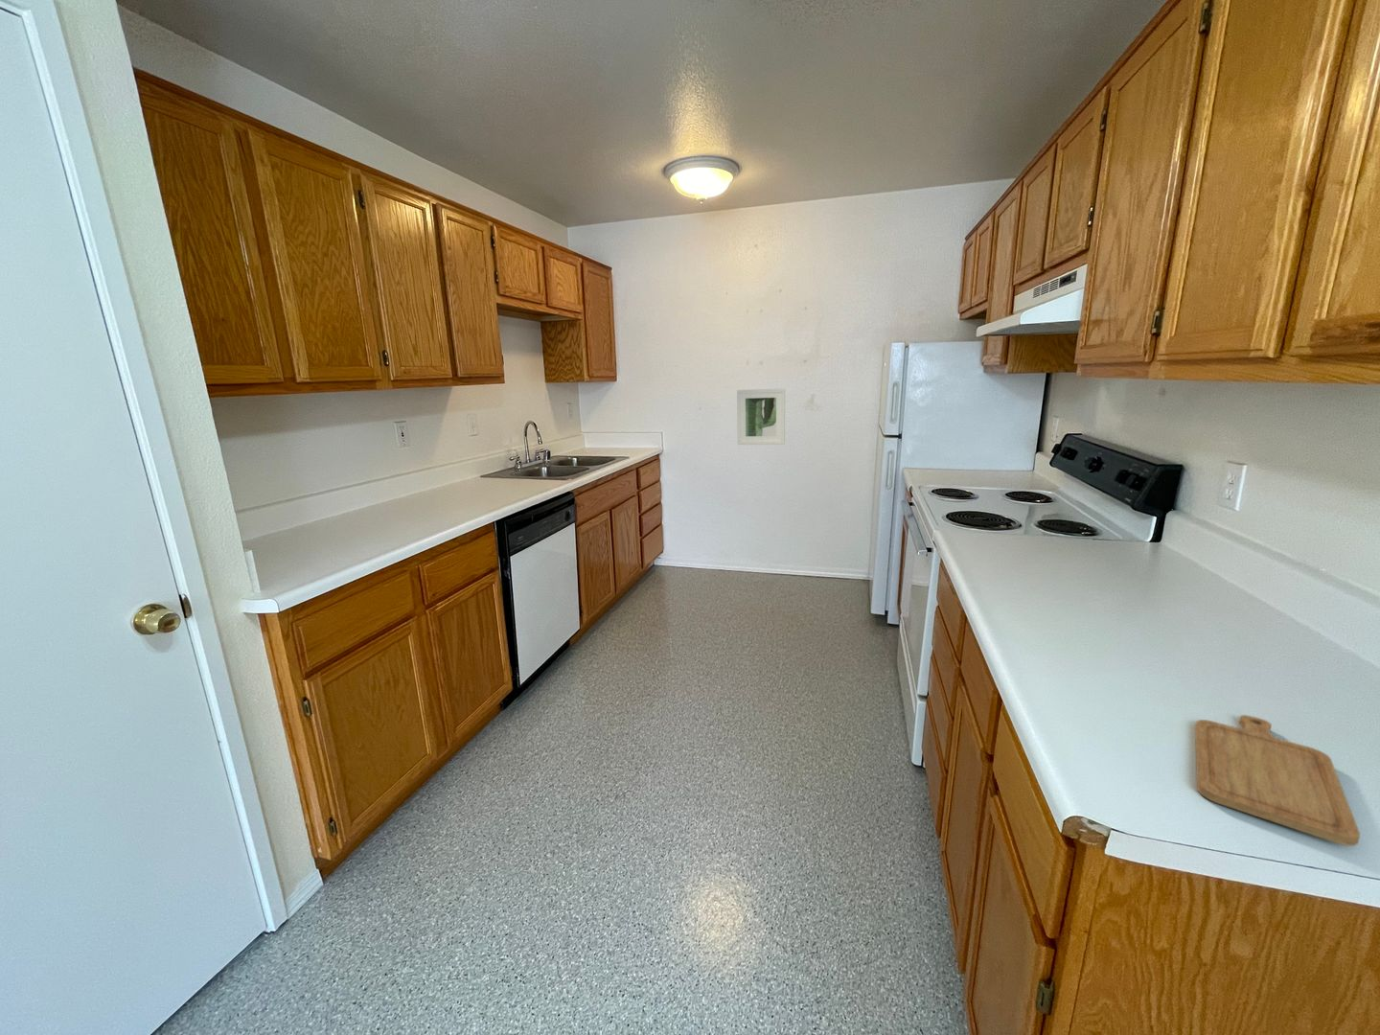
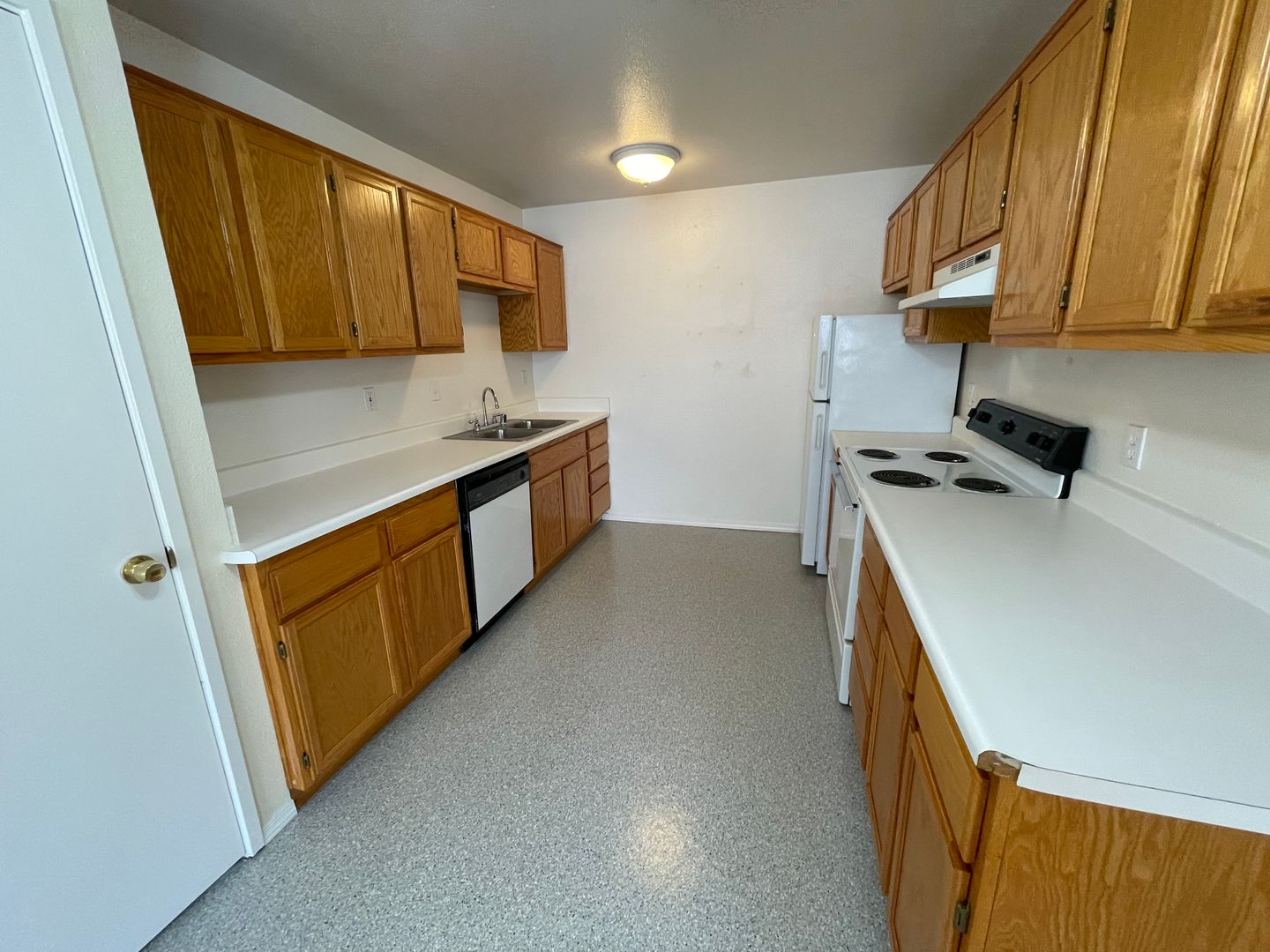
- chopping board (1263, 763)
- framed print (760, 416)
